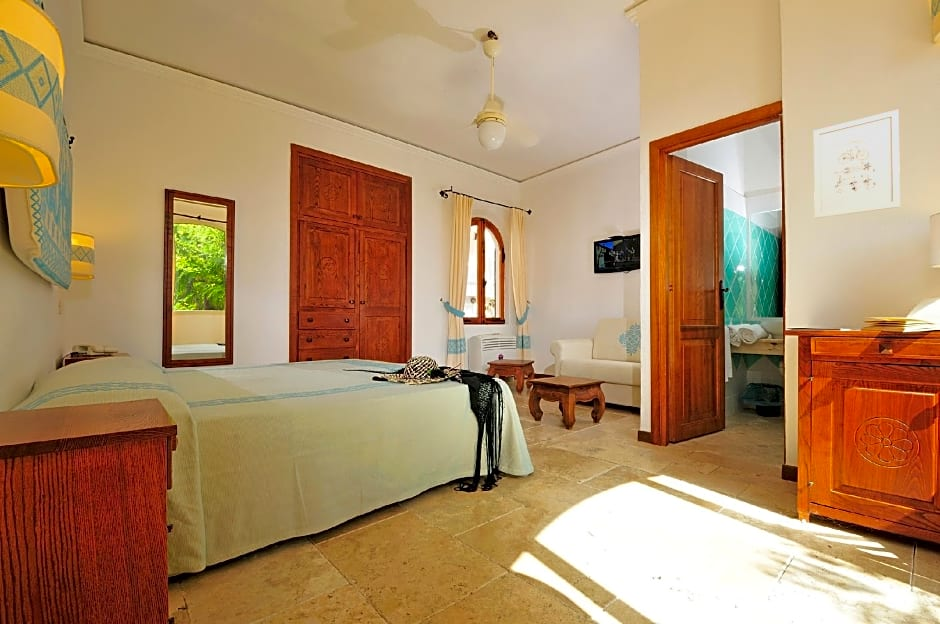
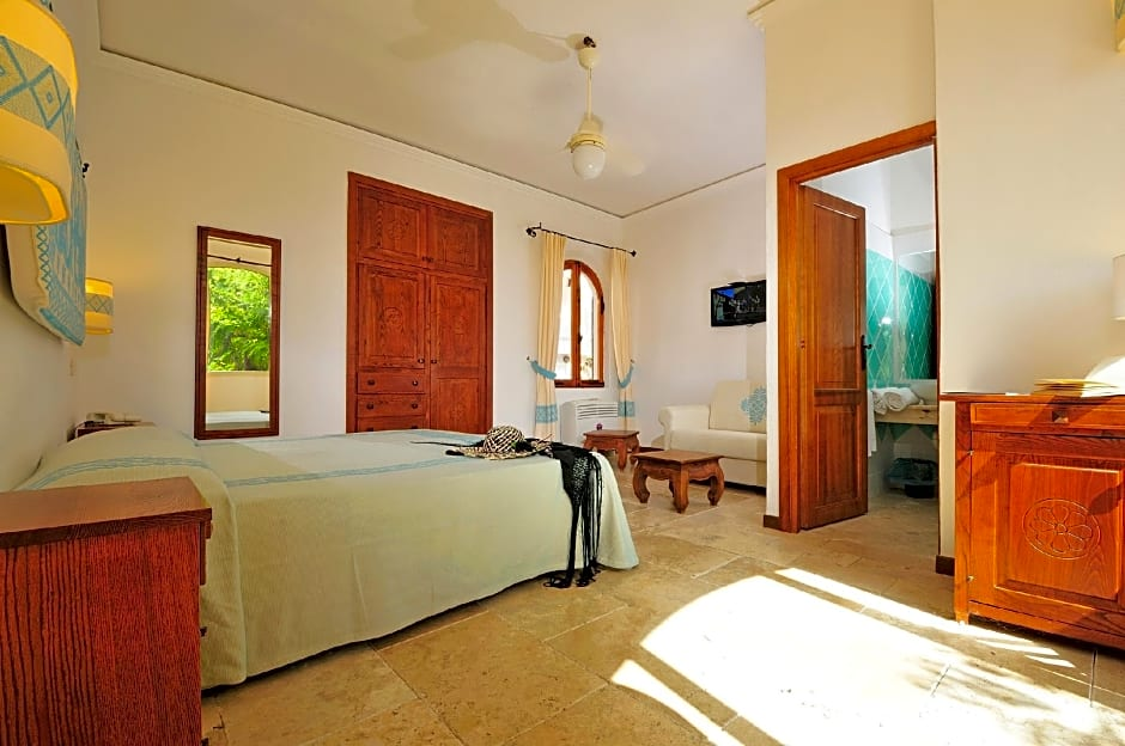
- wall art (854, 166)
